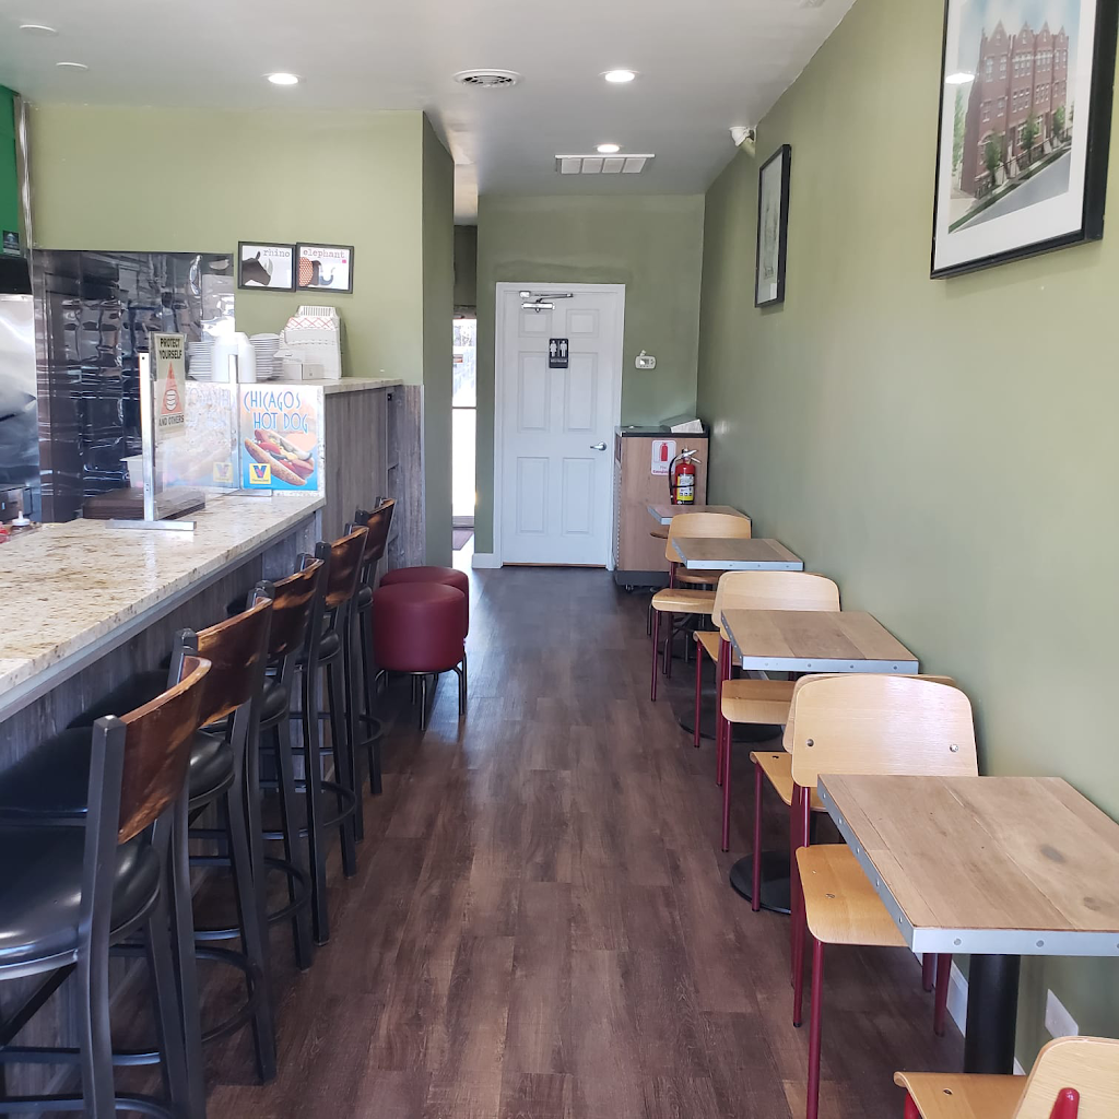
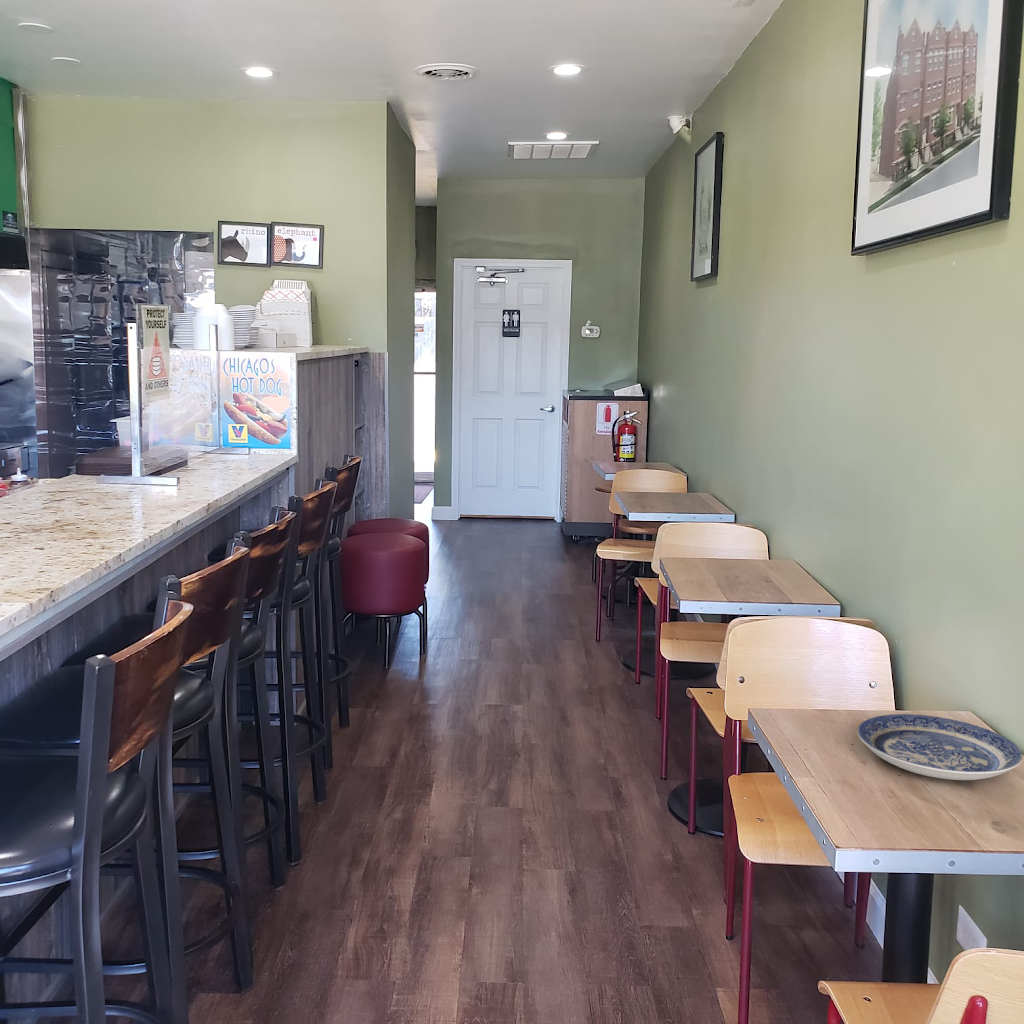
+ plate (936, 751)
